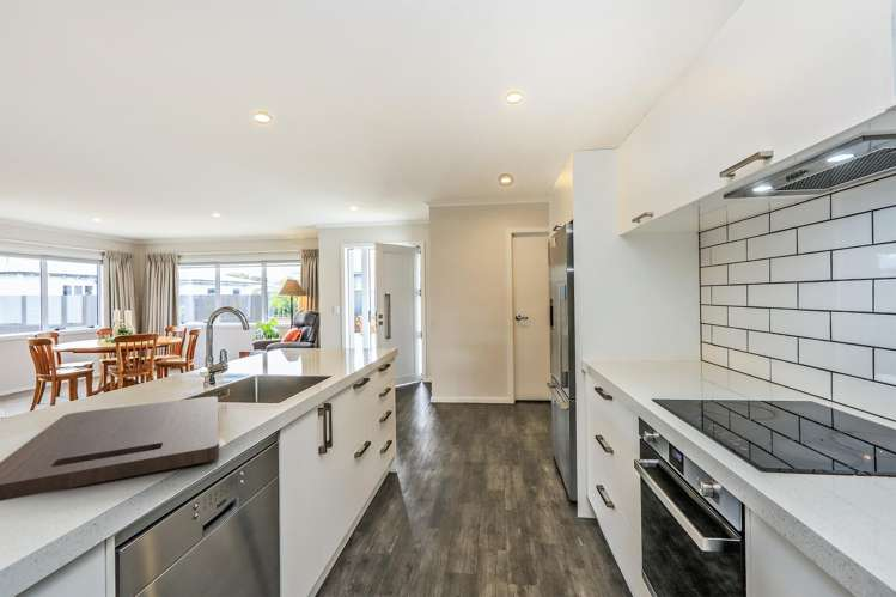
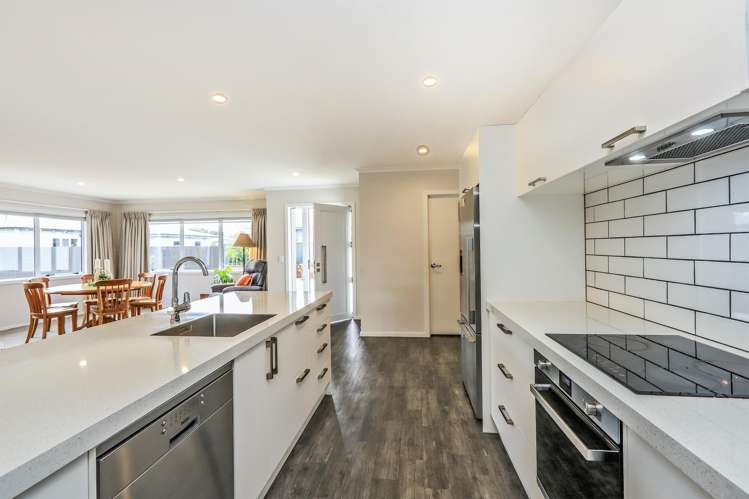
- cutting board (132, 433)
